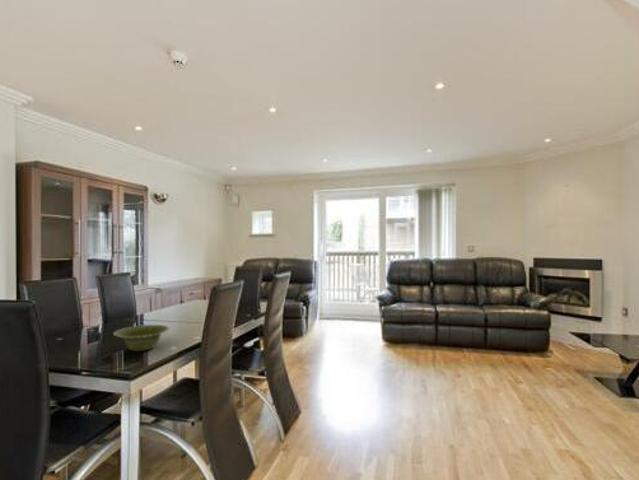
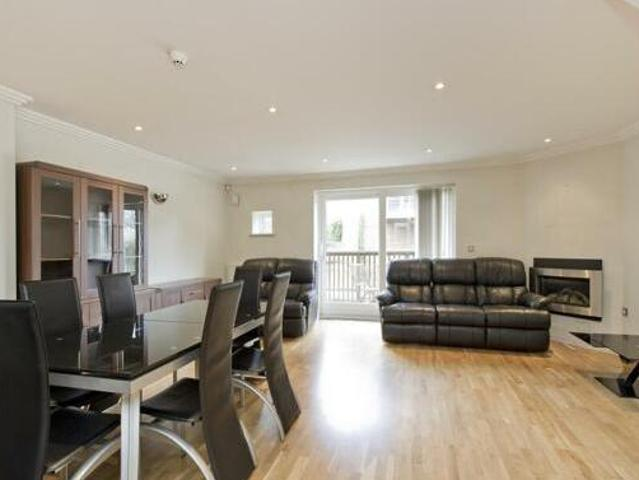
- dish (142, 339)
